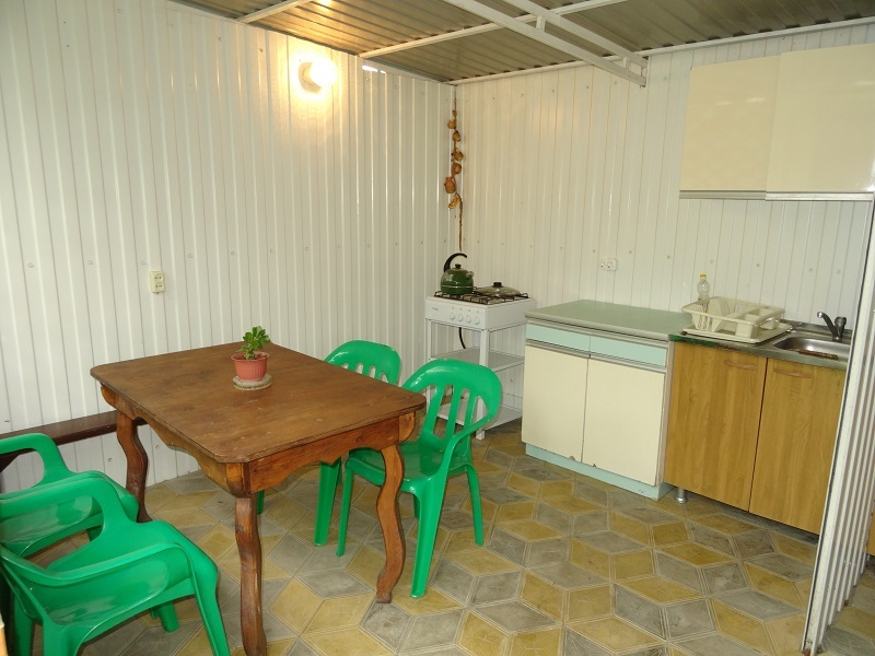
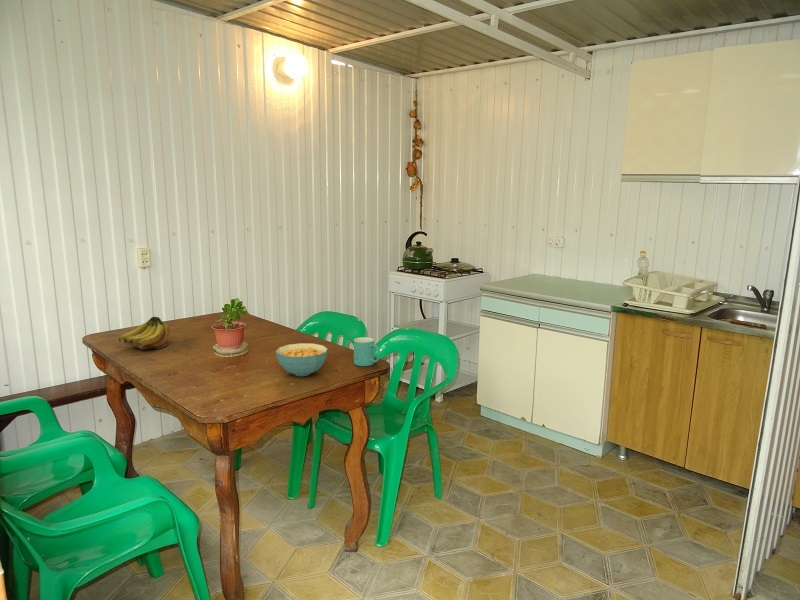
+ fruit (144, 333)
+ mug (367, 352)
+ cereal bowl (302, 361)
